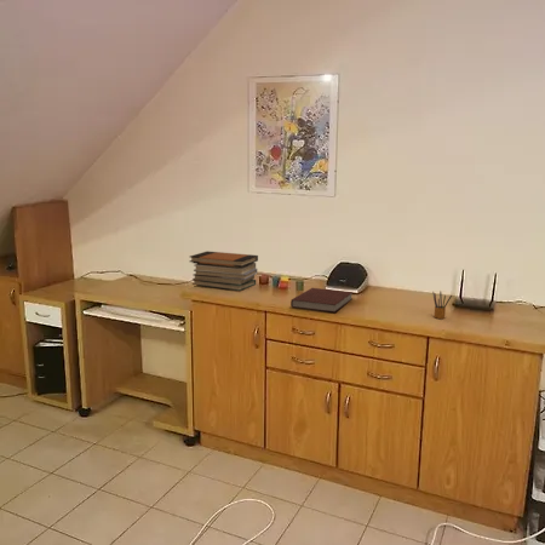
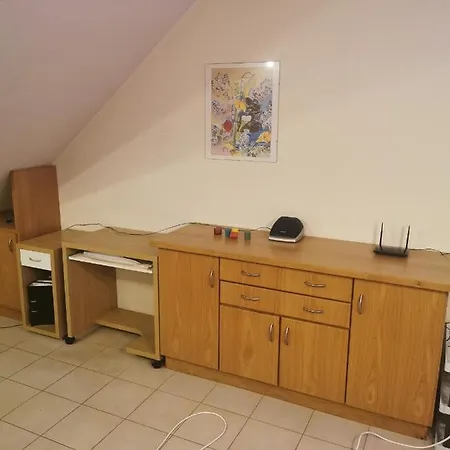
- pencil box (441, 304)
- notebook (322, 299)
- book stack (224, 270)
